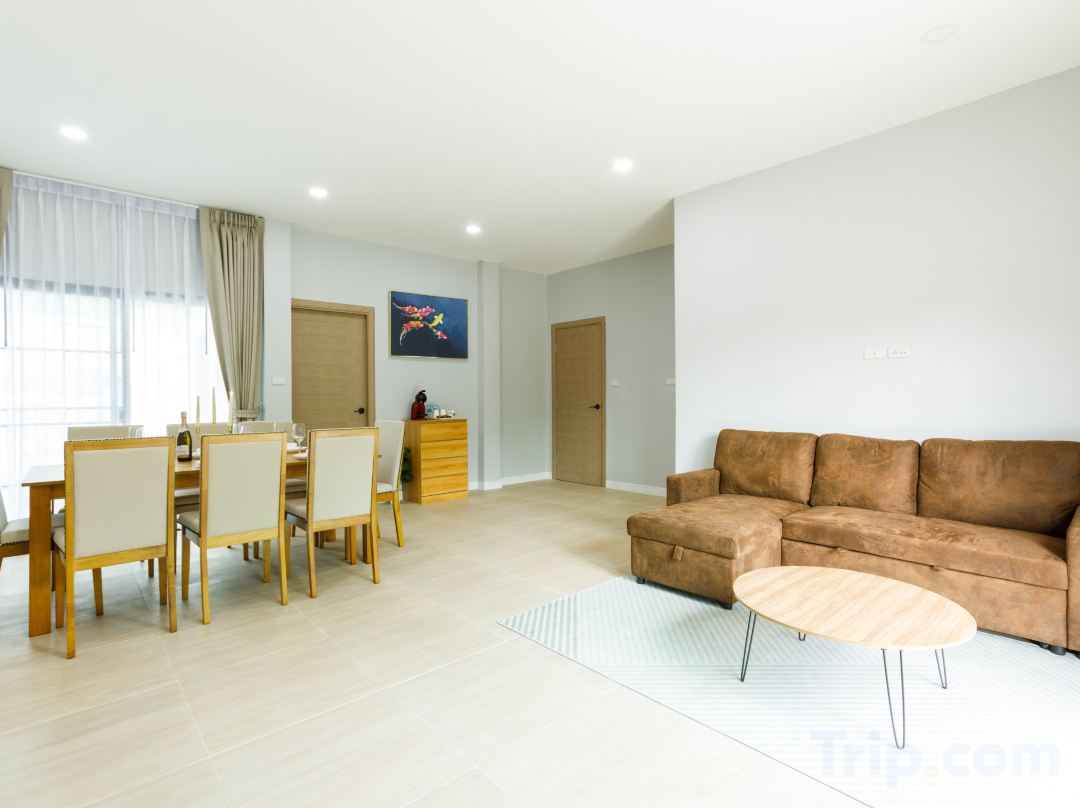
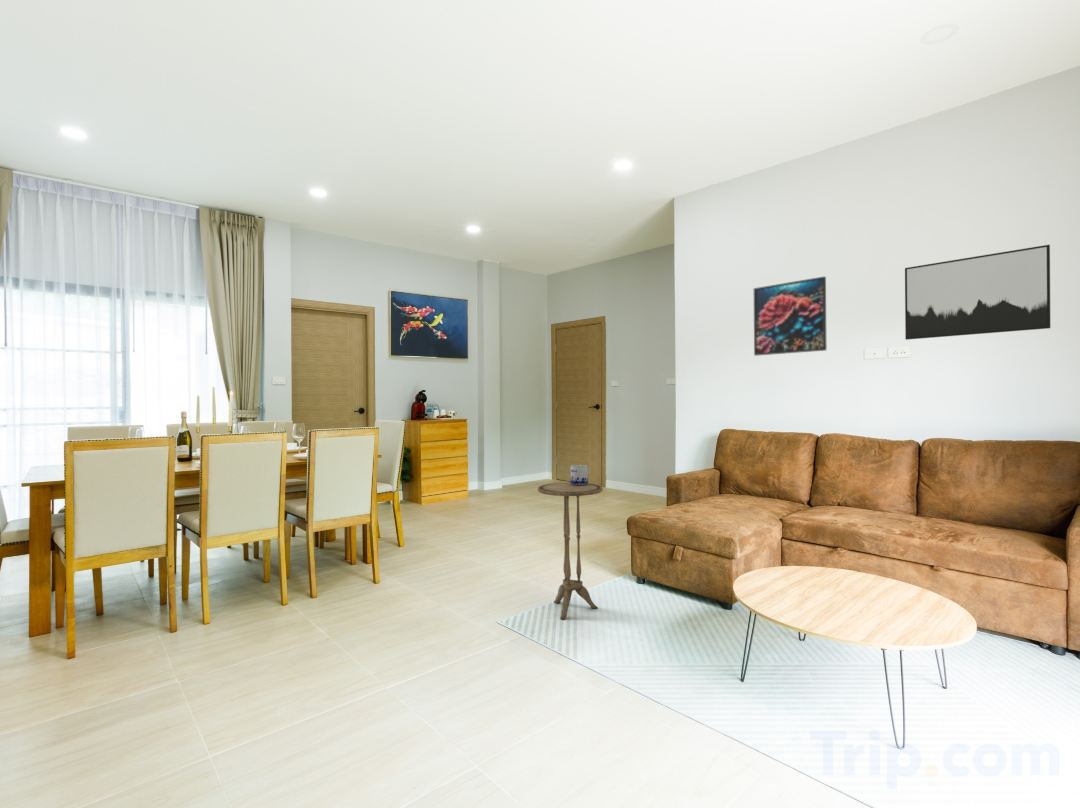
+ wall art (972, 295)
+ side table (568, 548)
+ mug (577, 474)
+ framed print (788, 317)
